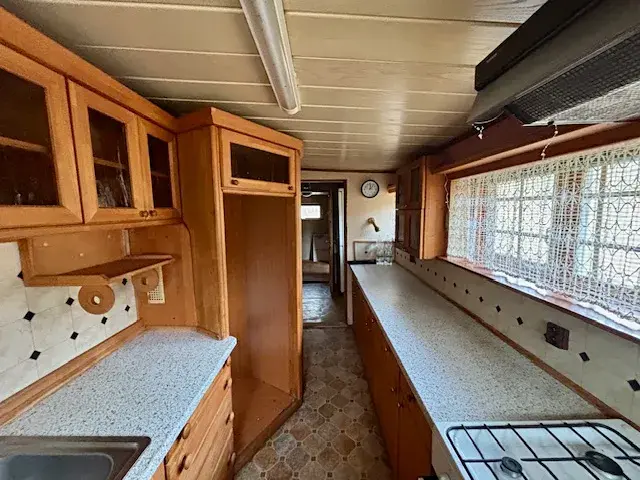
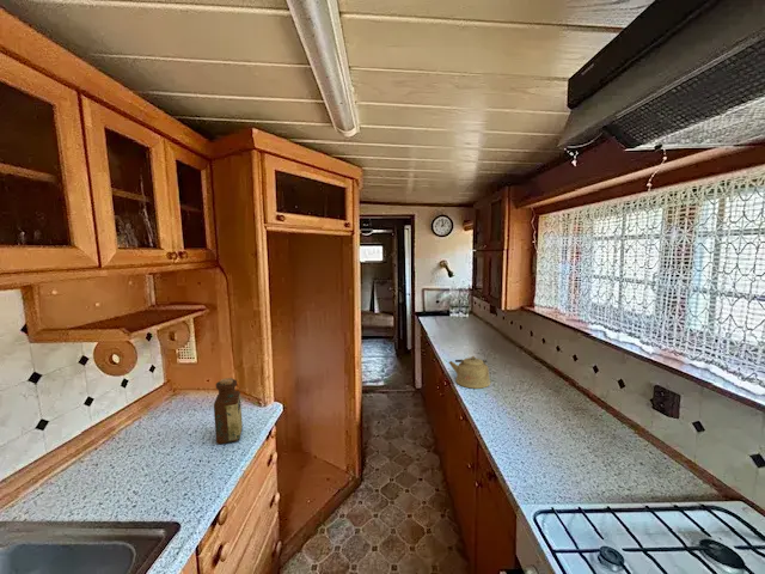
+ bottle (227, 408)
+ kettle (469, 368)
